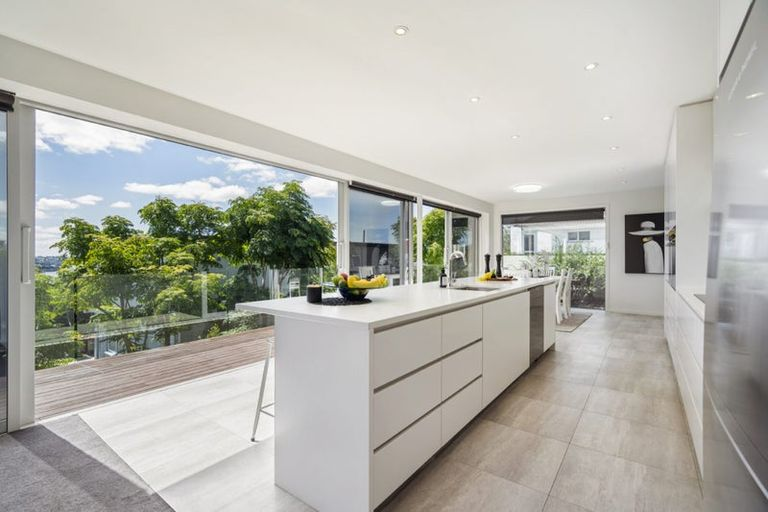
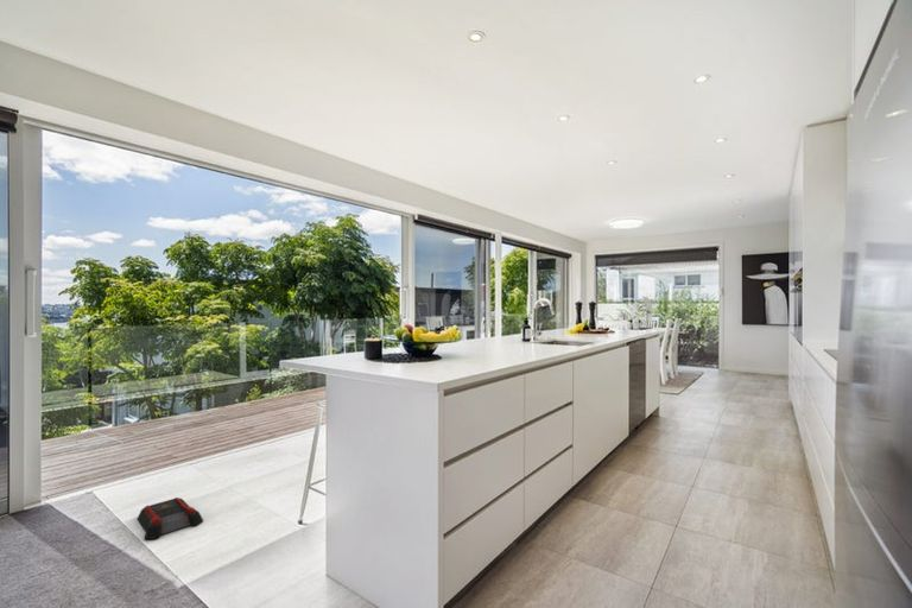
+ robot vacuum (167, 513)
